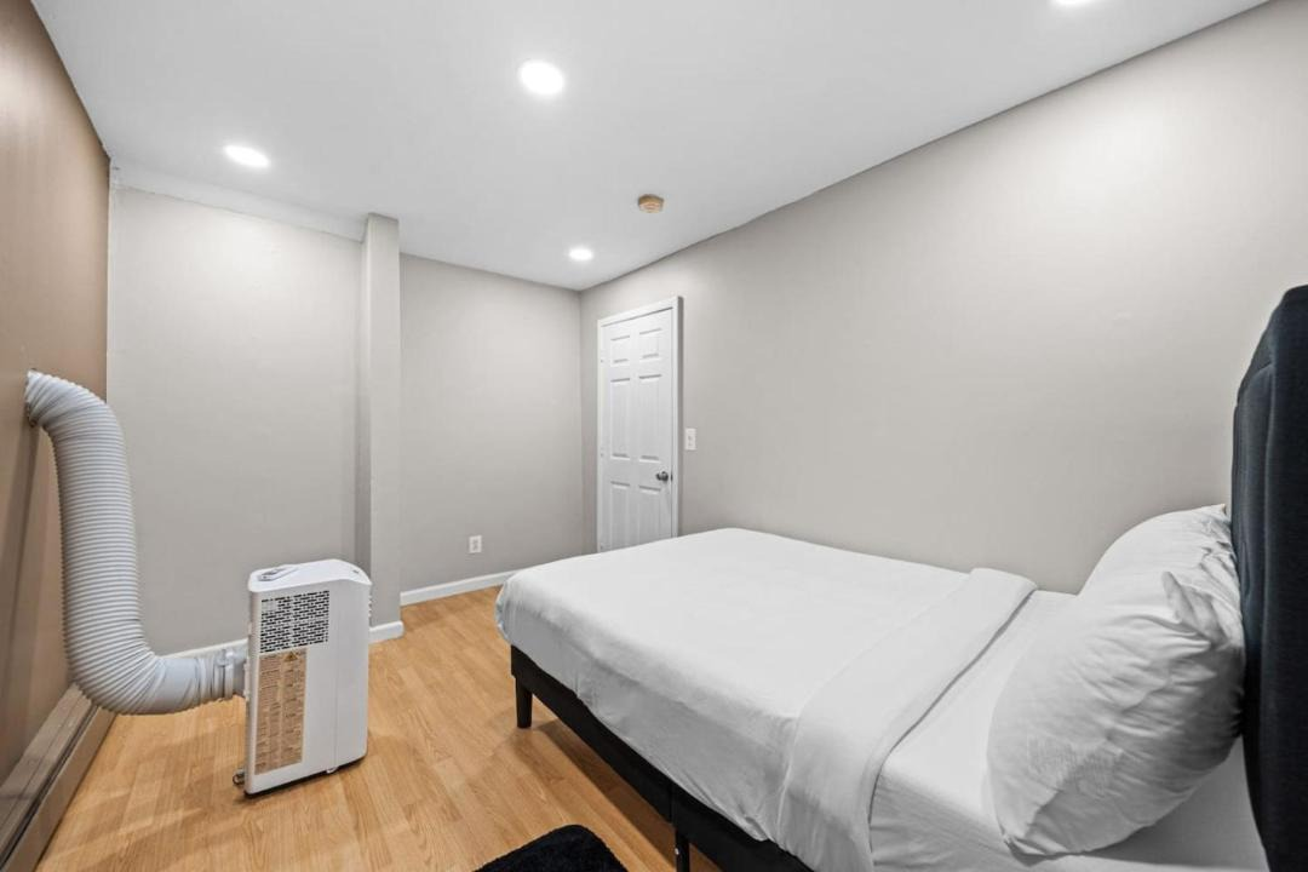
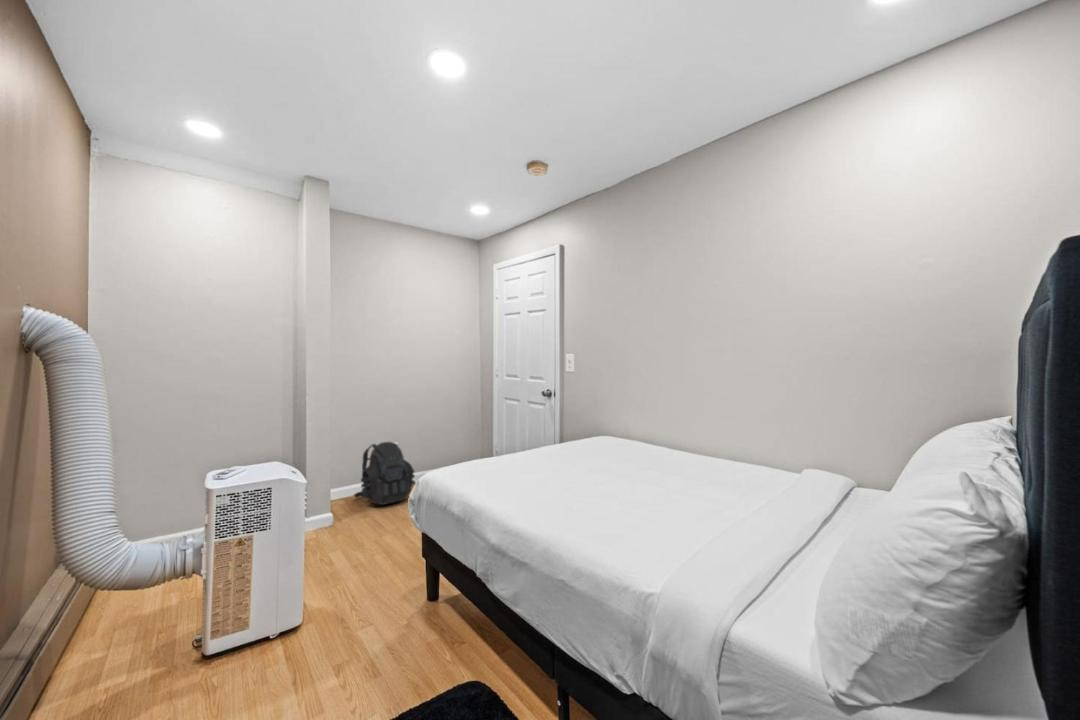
+ backpack (385, 471)
